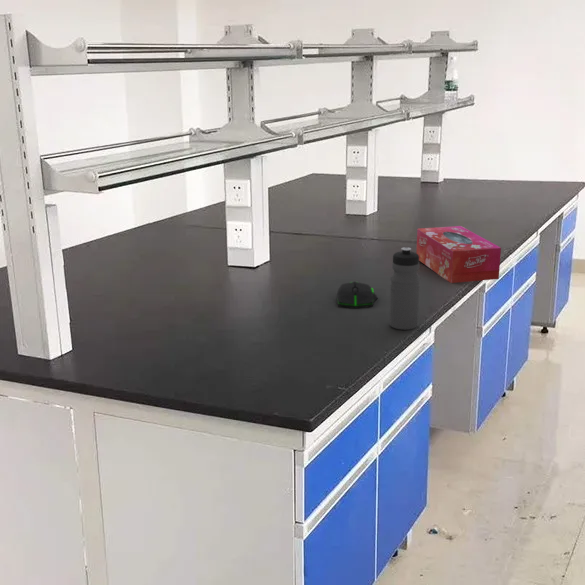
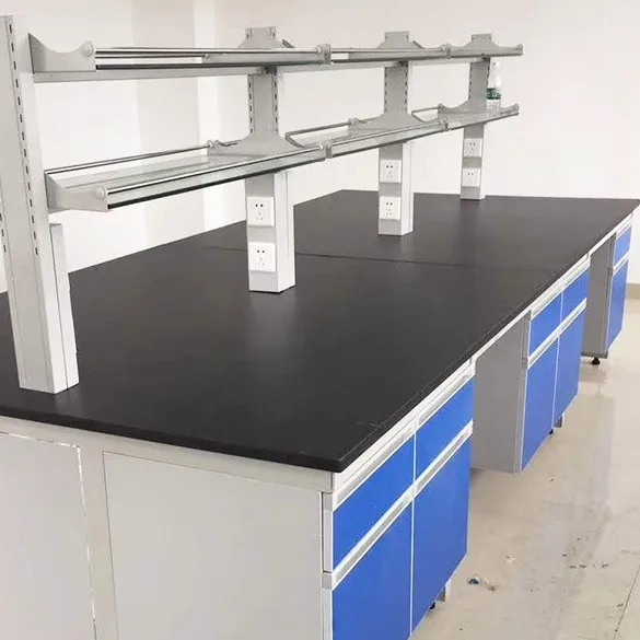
- computer mouse (357, 291)
- water bottle (404, 287)
- tissue box (456, 253)
